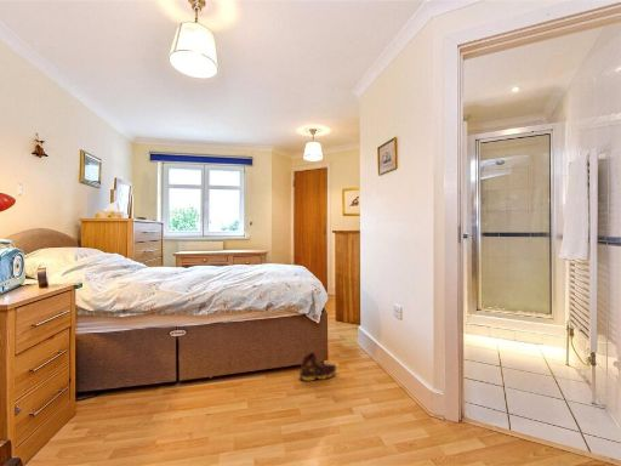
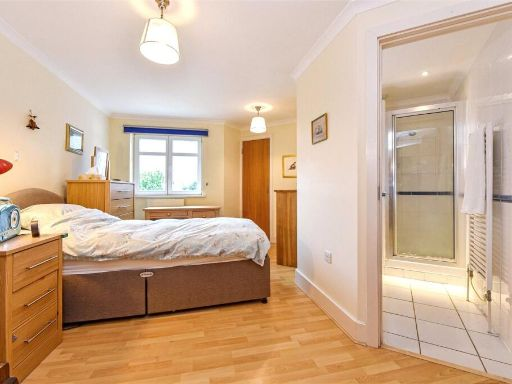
- shoe (318, 364)
